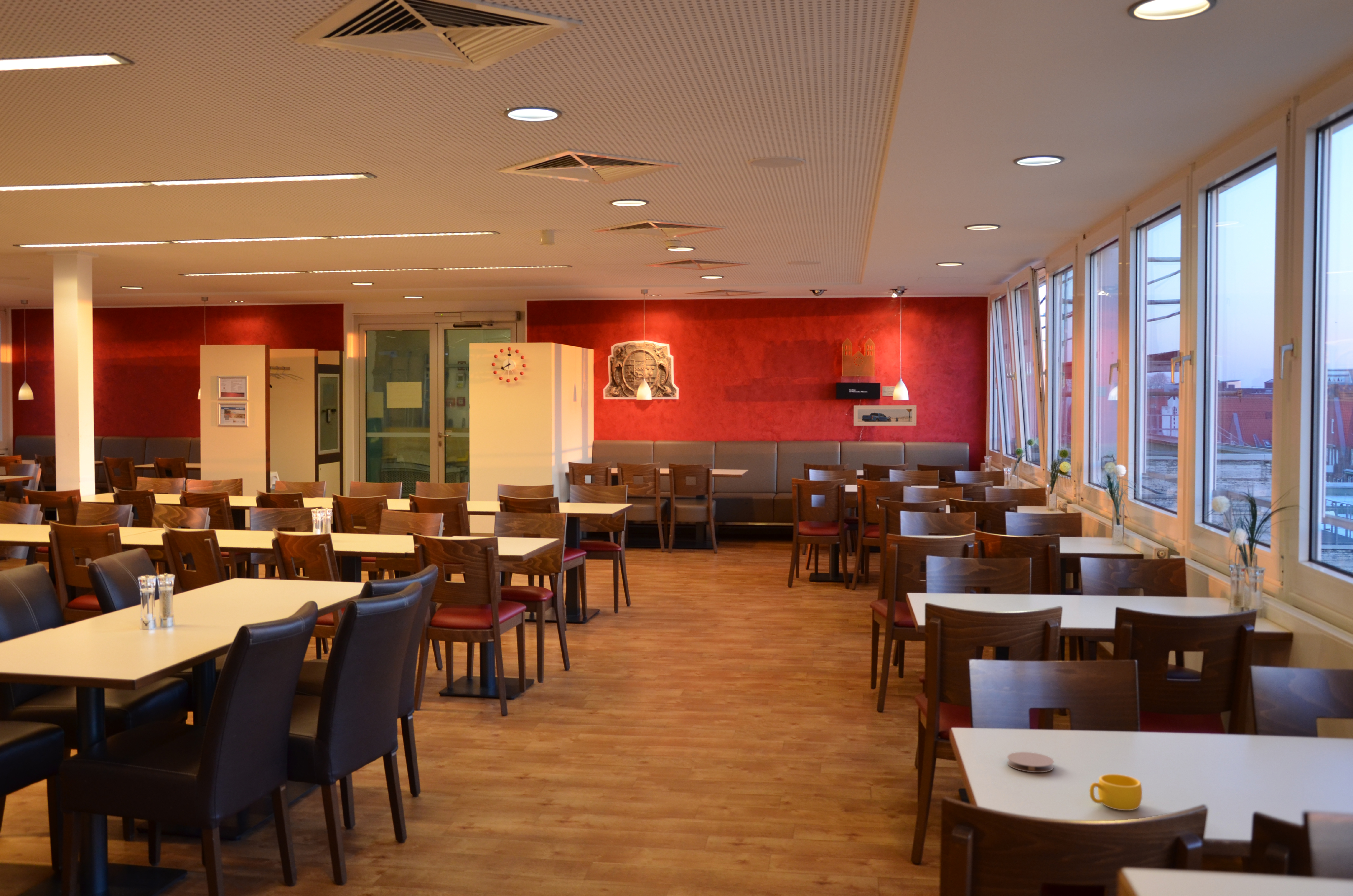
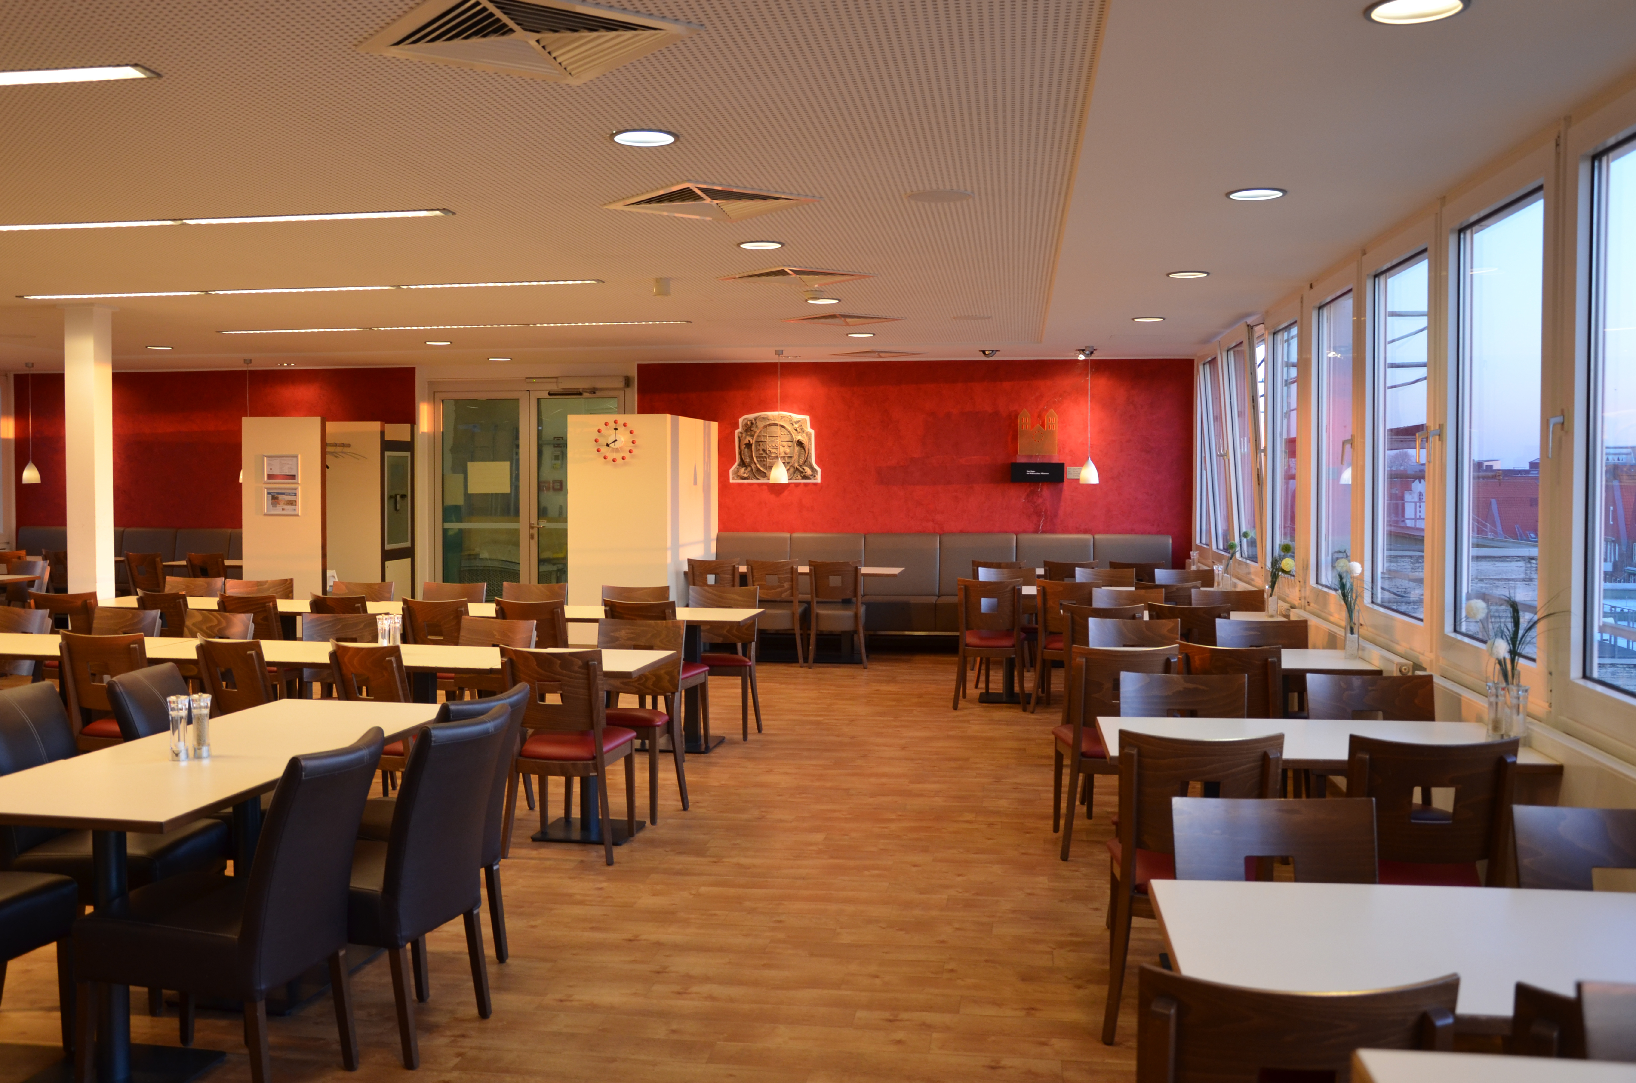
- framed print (885, 415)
- coaster (1030, 762)
- cup (1114, 793)
